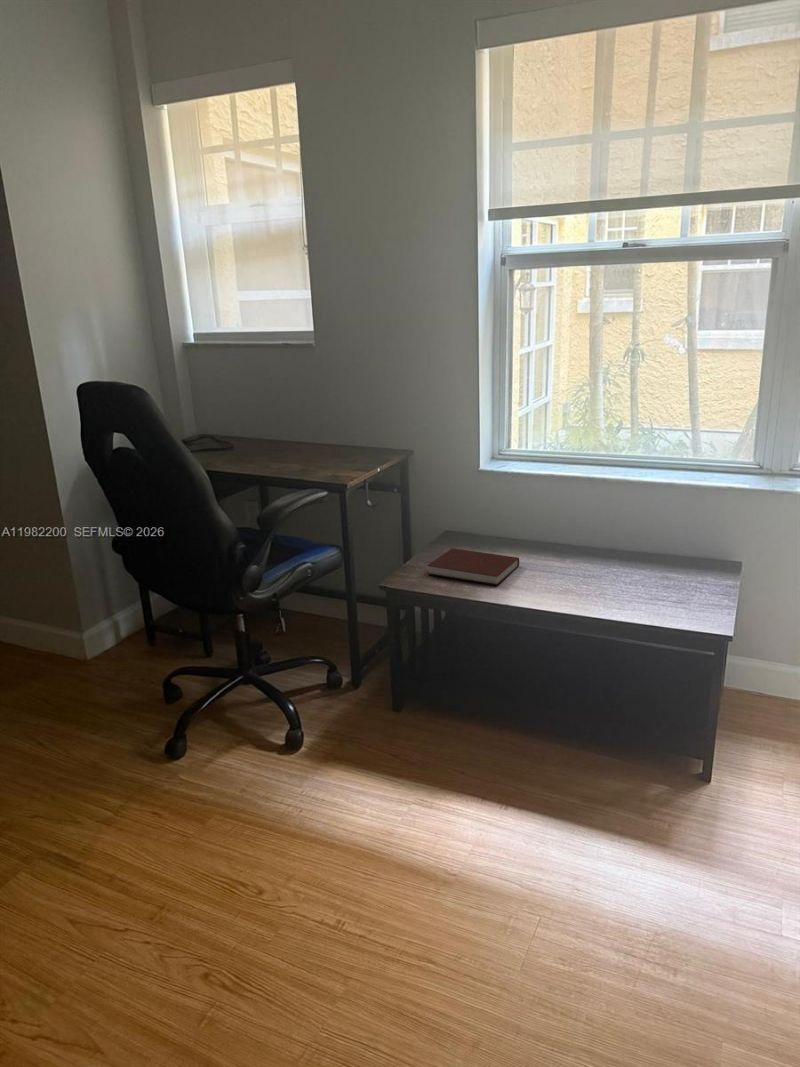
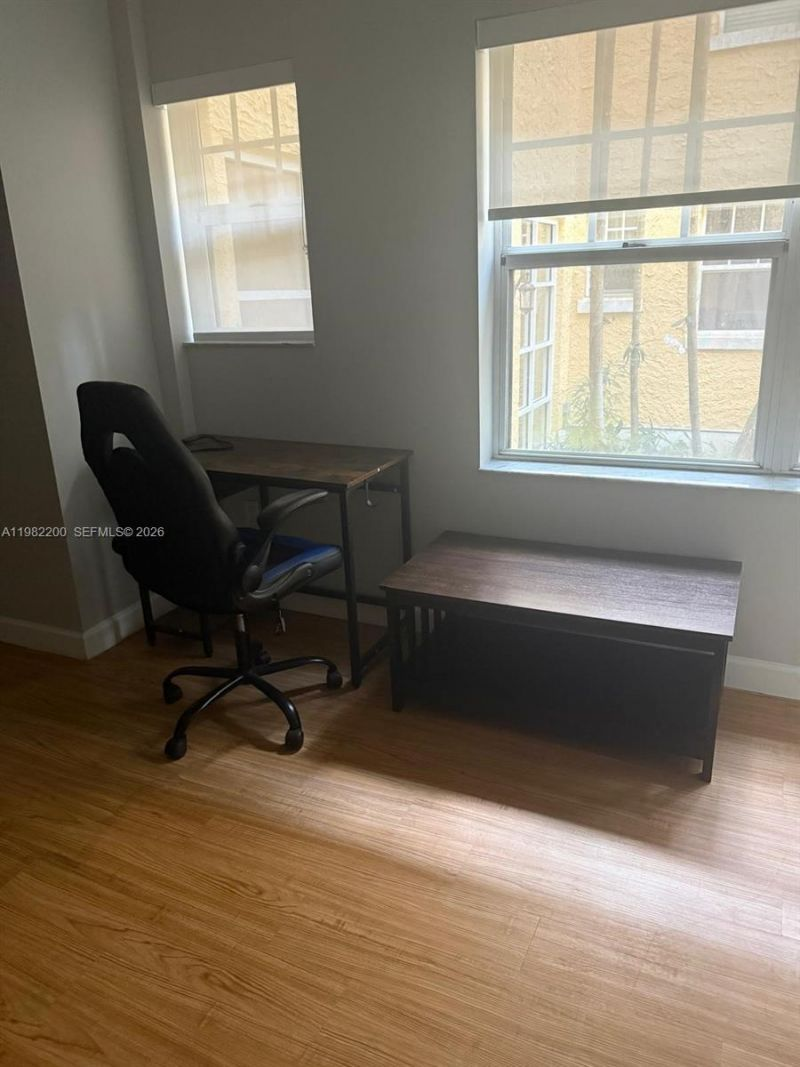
- notebook (473, 565)
